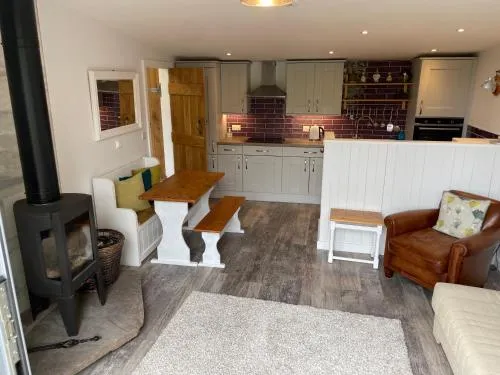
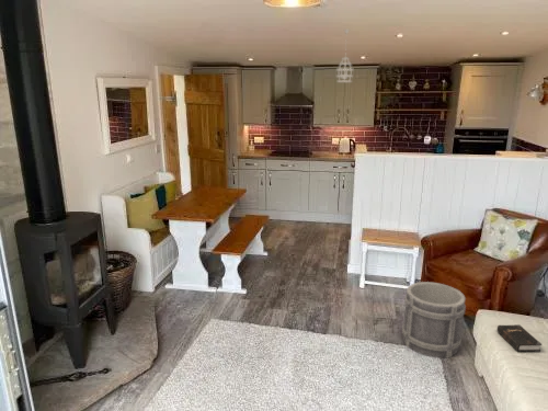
+ bucket (432, 318)
+ pendant light (345, 56)
+ hardback book (517, 338)
